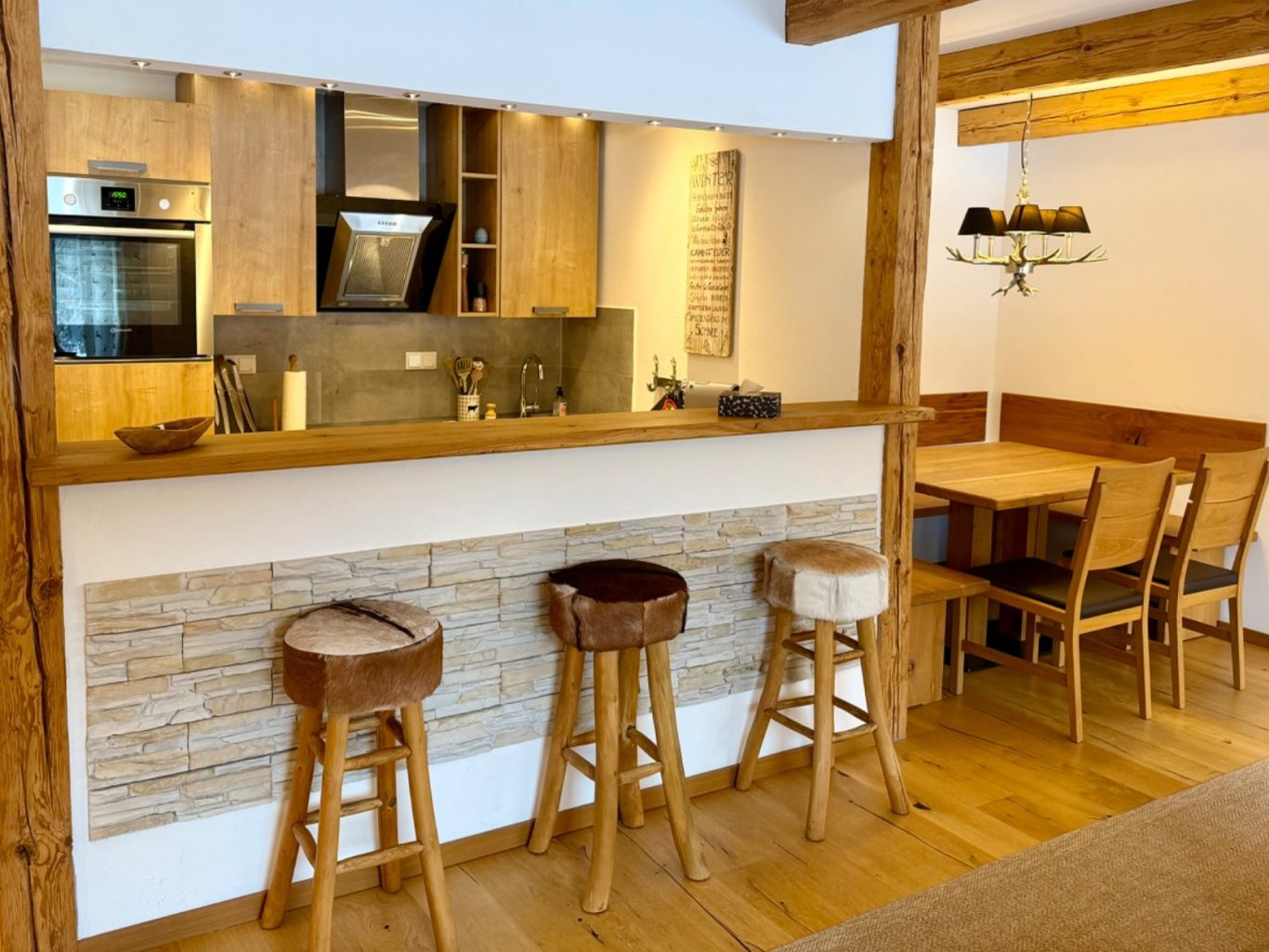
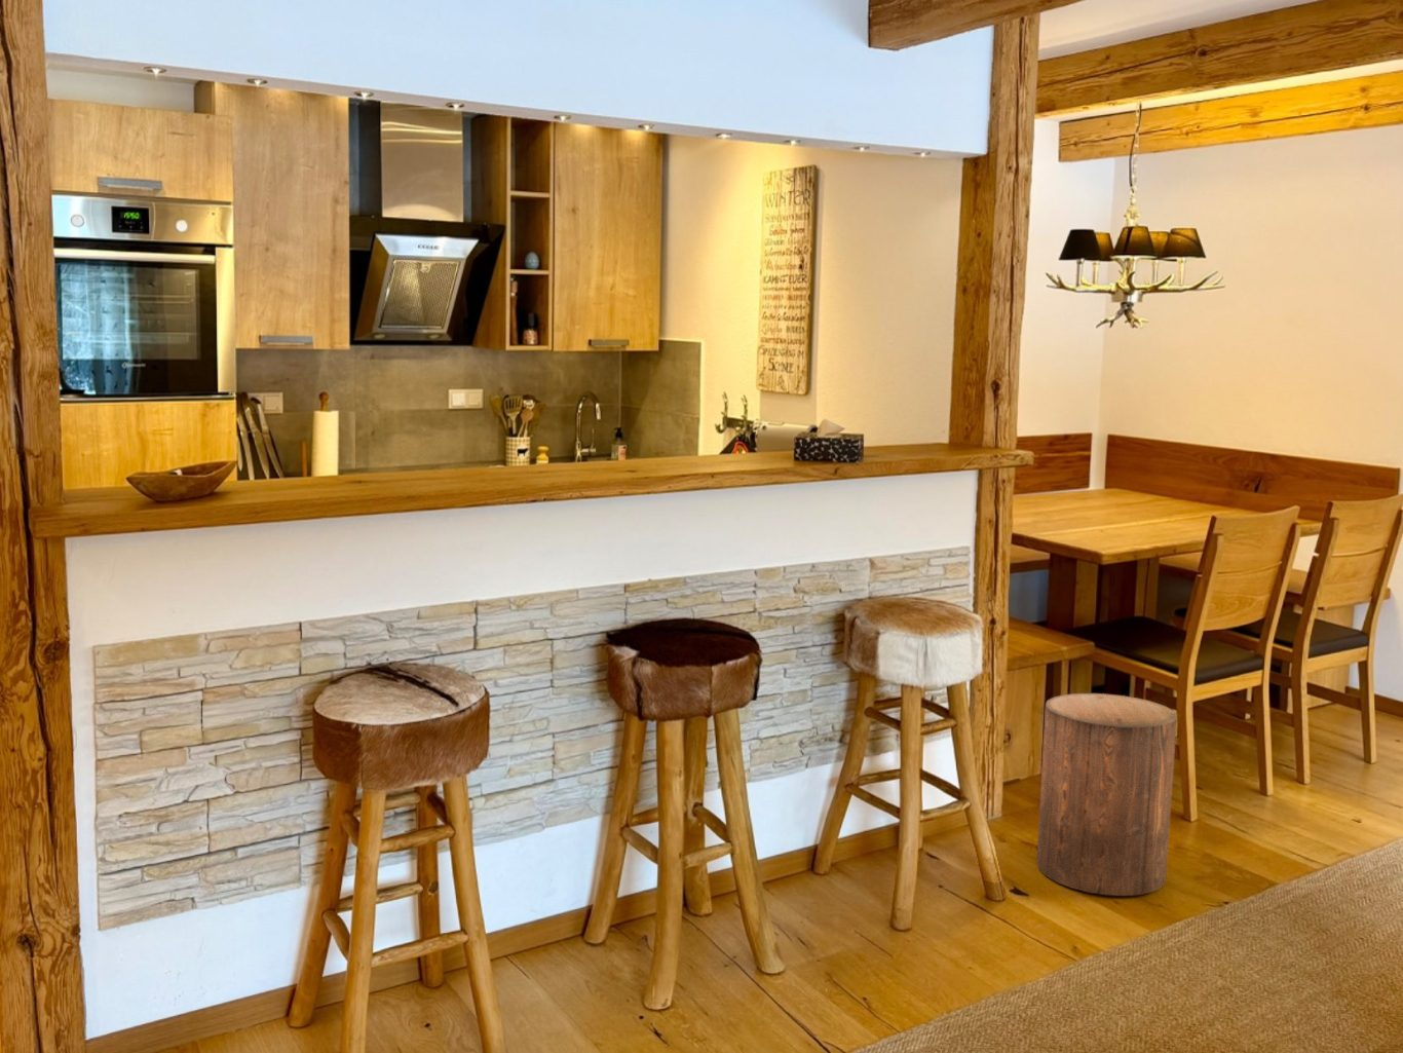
+ stool (1106, 790)
